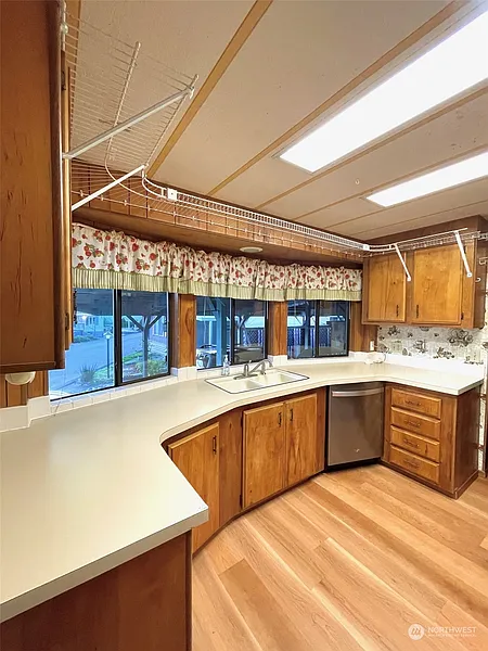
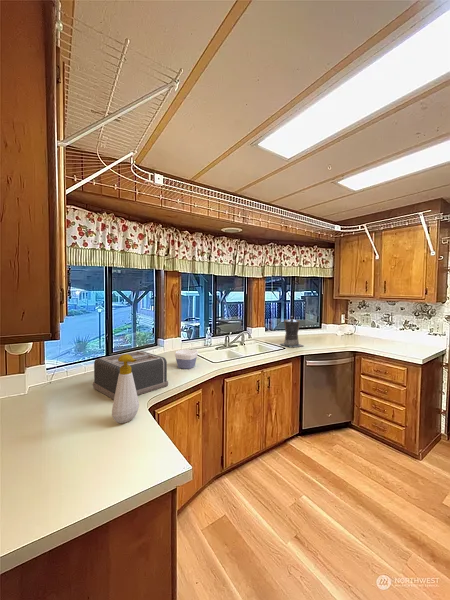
+ toaster (134, 371)
+ soap bottle (127, 387)
+ bowl (186, 359)
+ coffee maker (291, 330)
